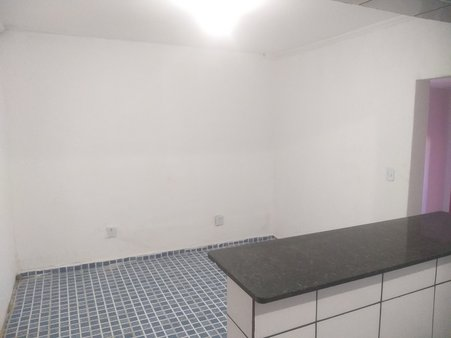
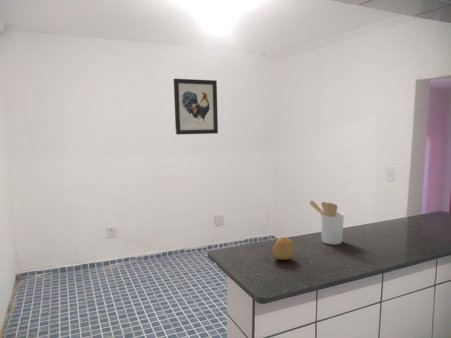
+ utensil holder (325, 220)
+ fruit (283, 249)
+ wall art (196, 107)
